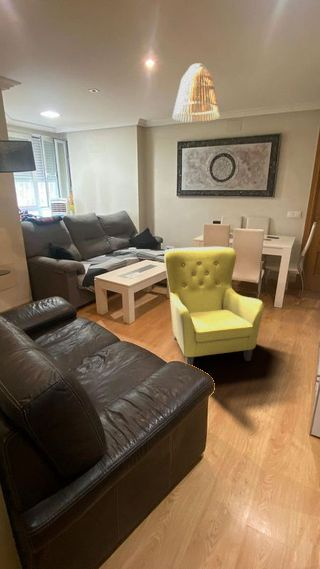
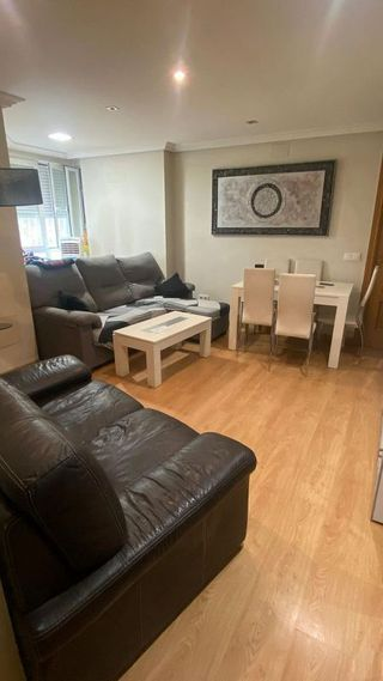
- lamp shade (197, 92)
- armchair (206, 301)
